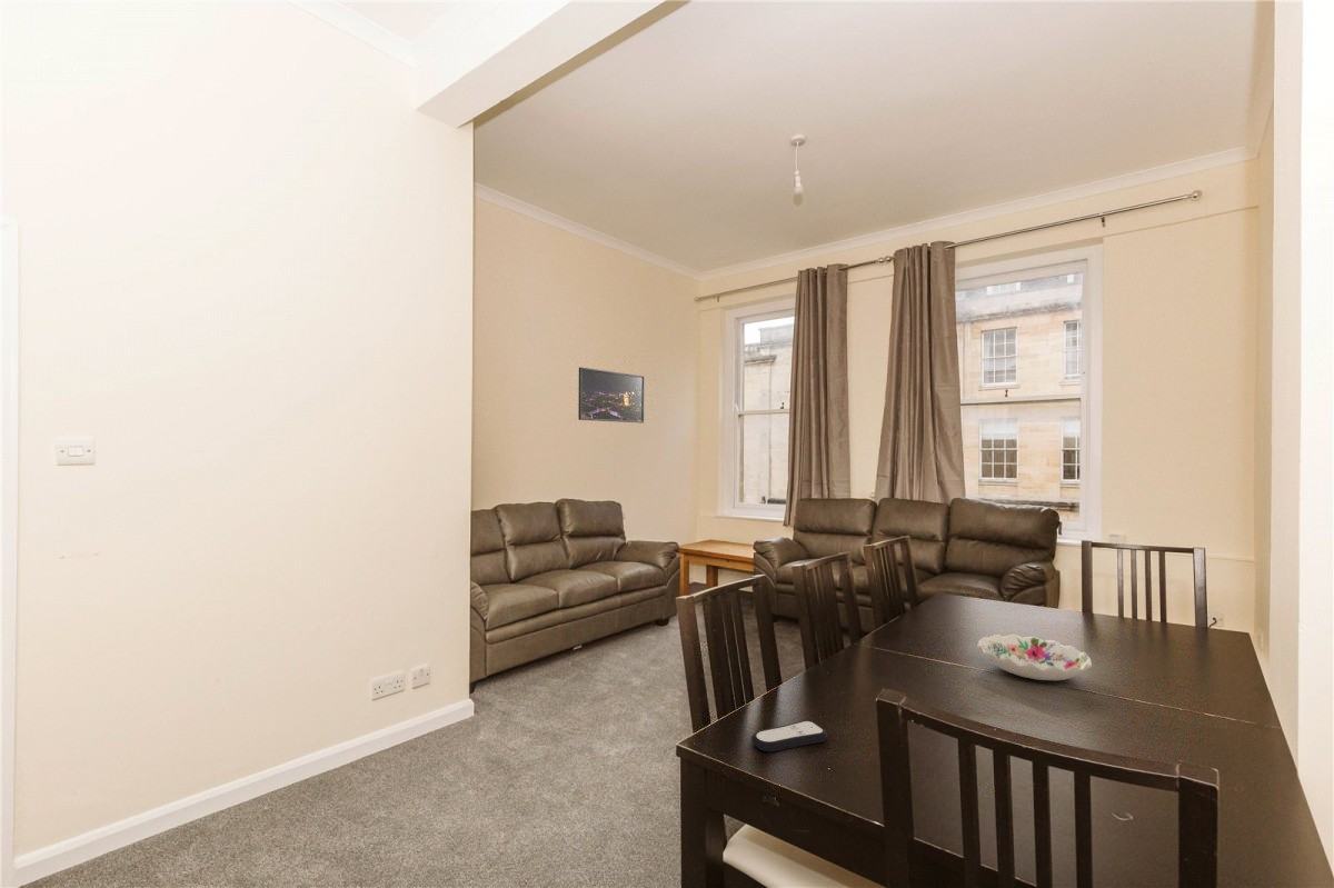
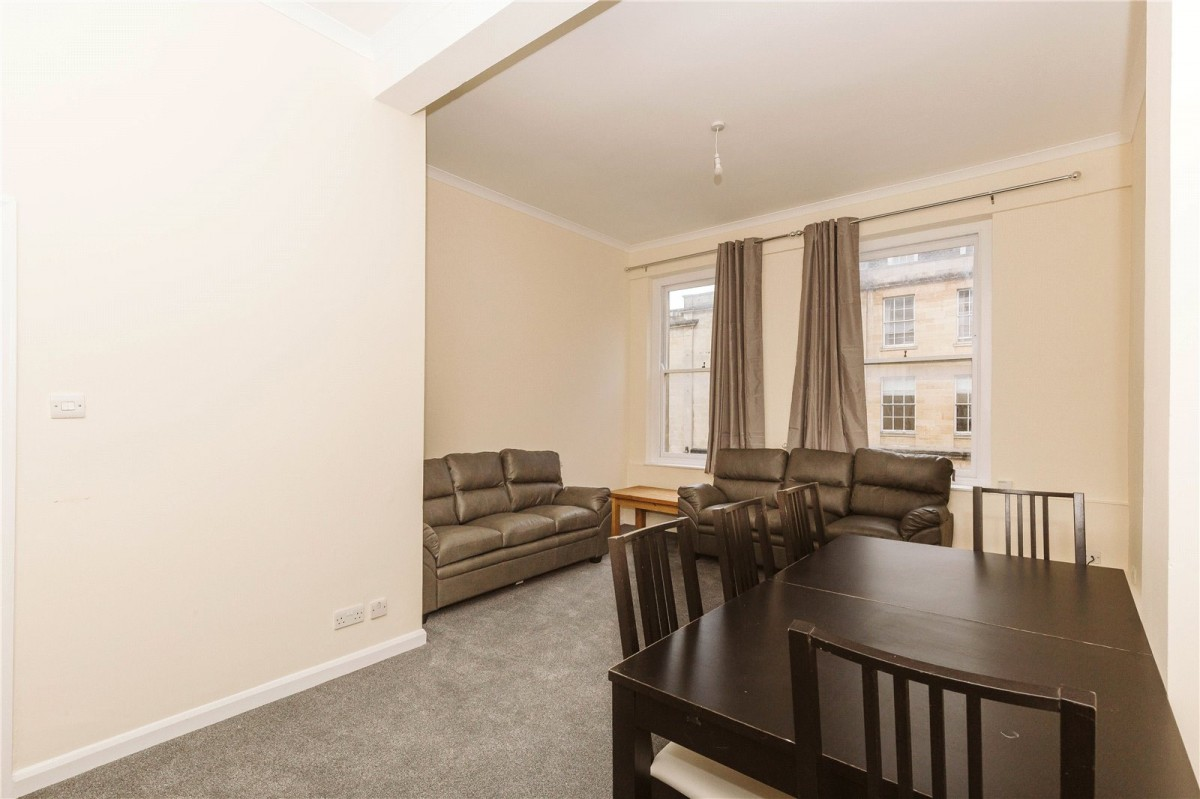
- decorative bowl (1032, 660)
- remote control (788, 736)
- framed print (613, 397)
